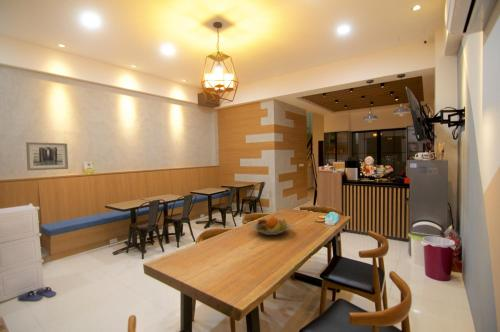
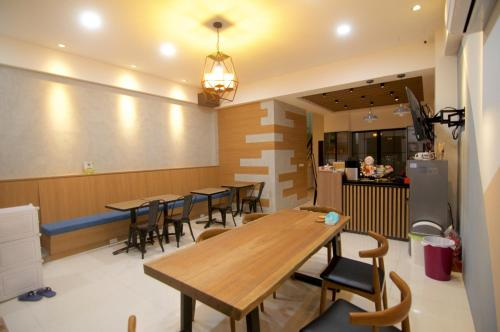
- wall art (48, 156)
- fruit bowl (271, 224)
